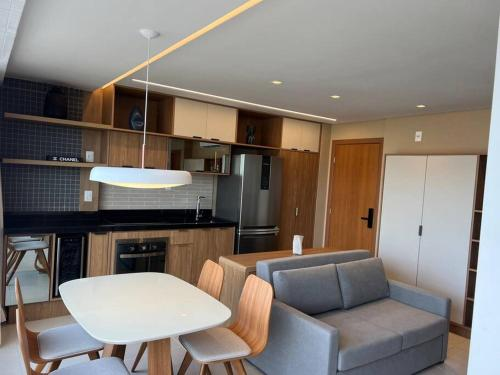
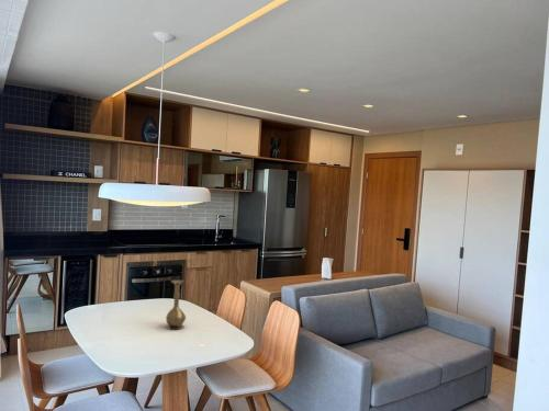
+ vase (176, 304)
